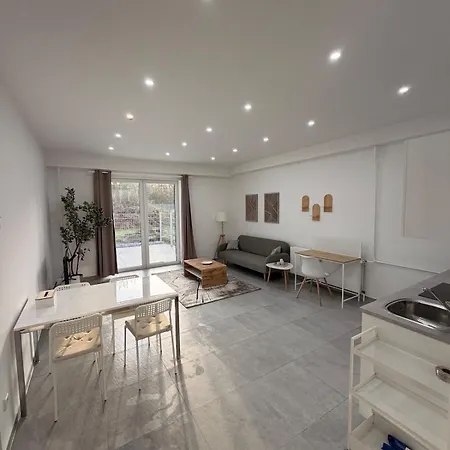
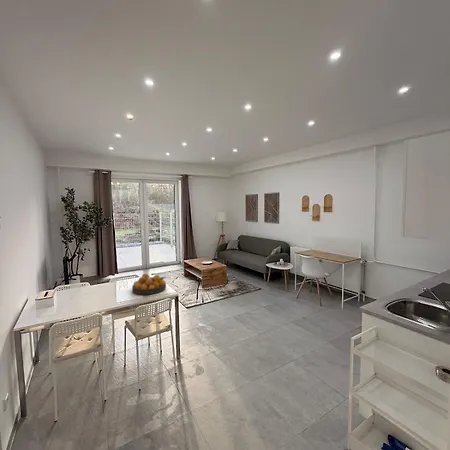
+ fruit bowl (149, 282)
